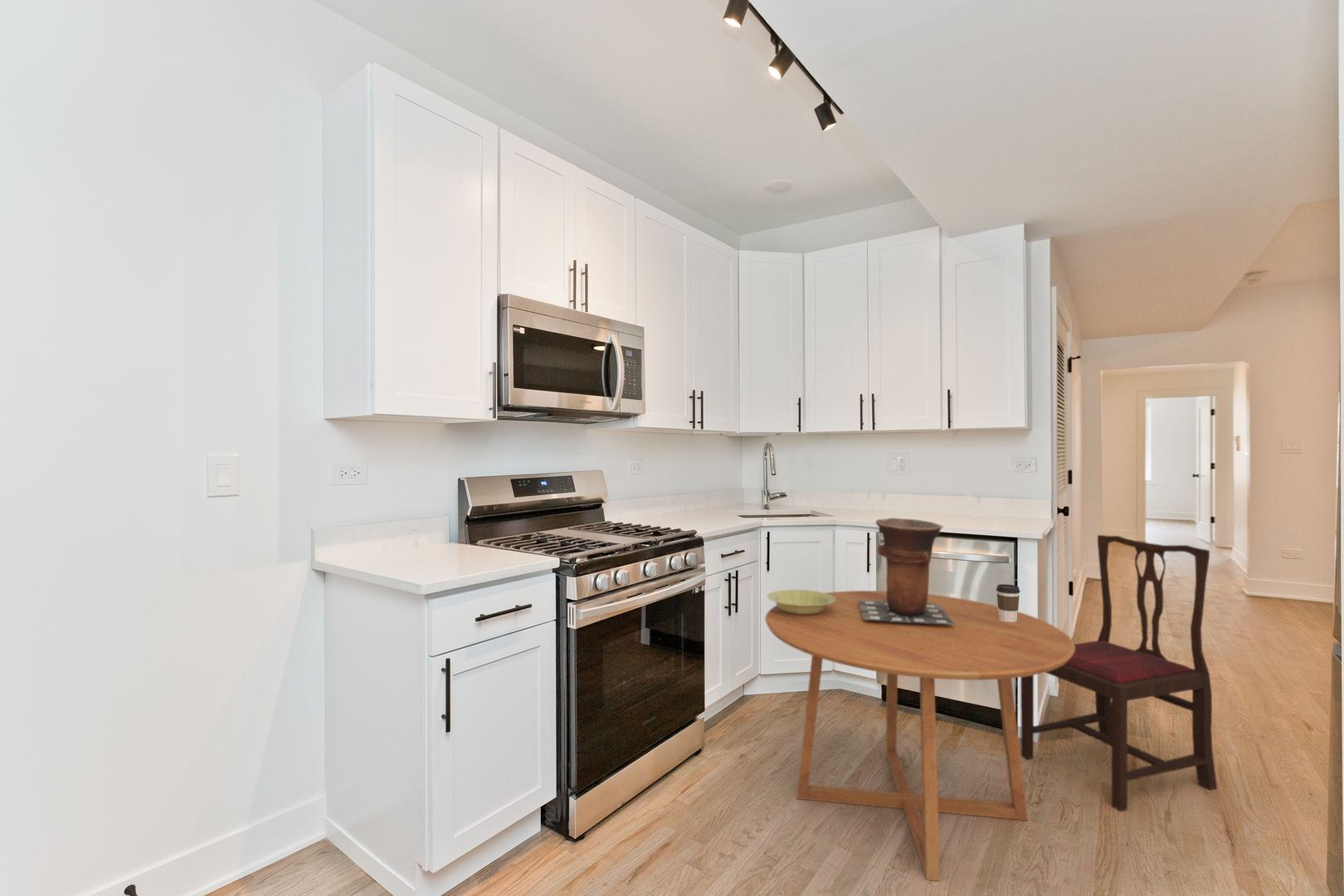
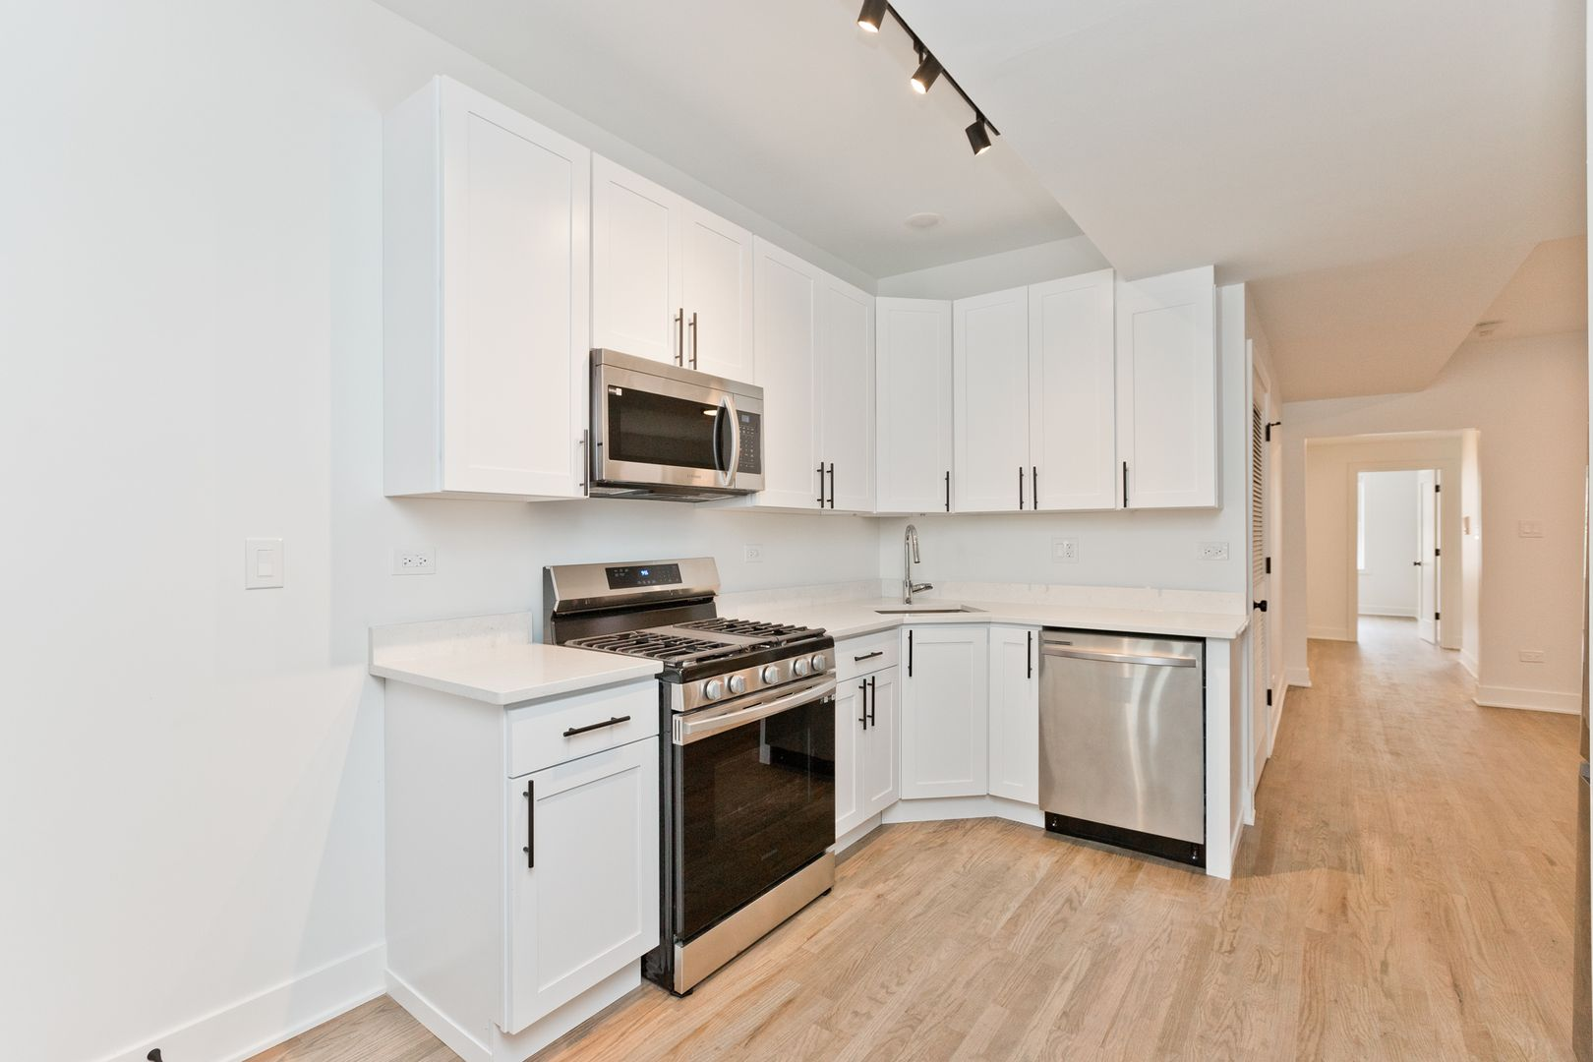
- coffee cup (1008, 602)
- dining table (896, 714)
- dining chair (1113, 656)
- bowl (801, 603)
- vase (902, 567)
